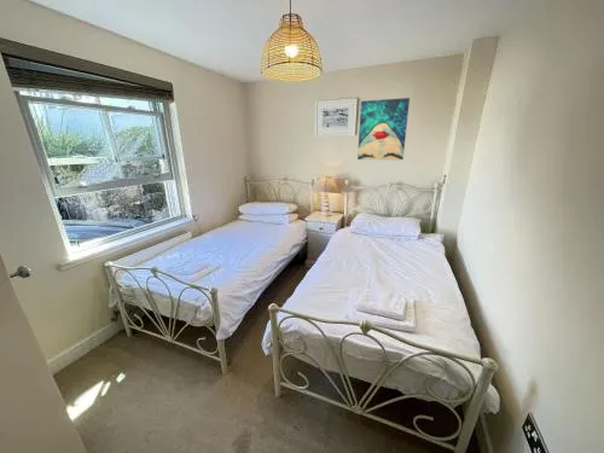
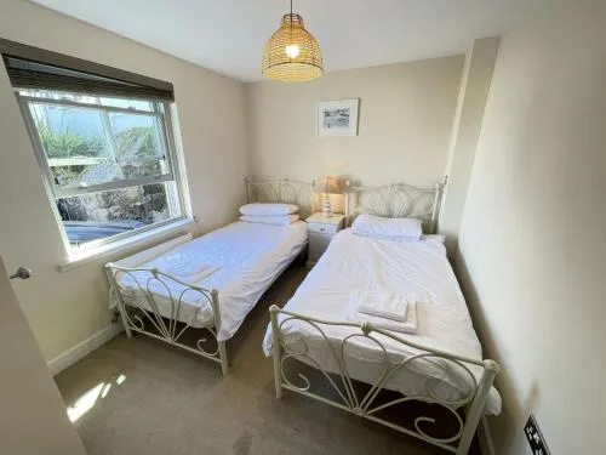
- wall art (382, 130)
